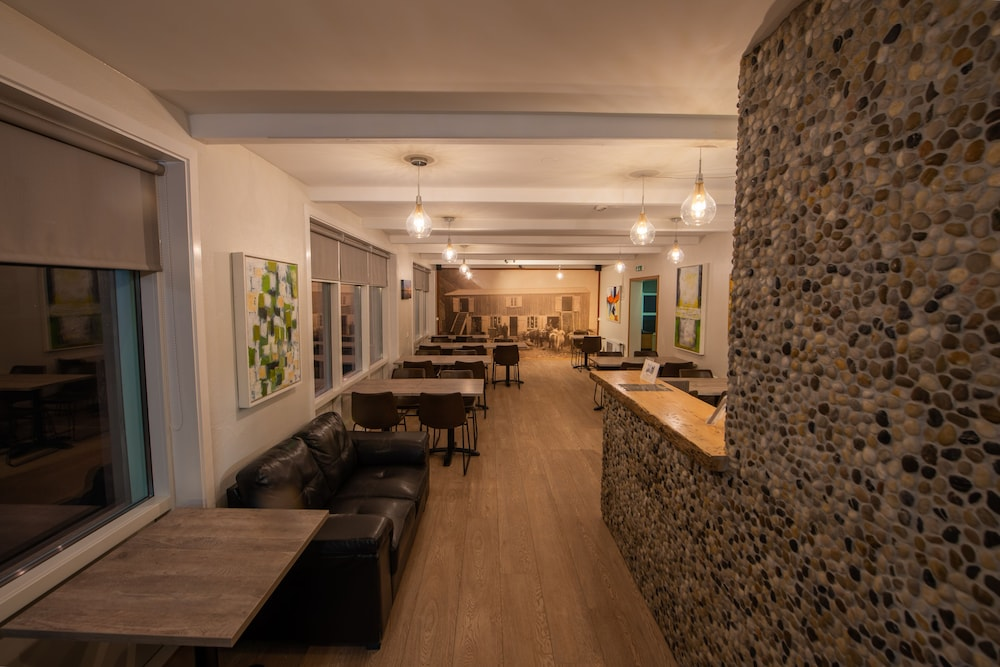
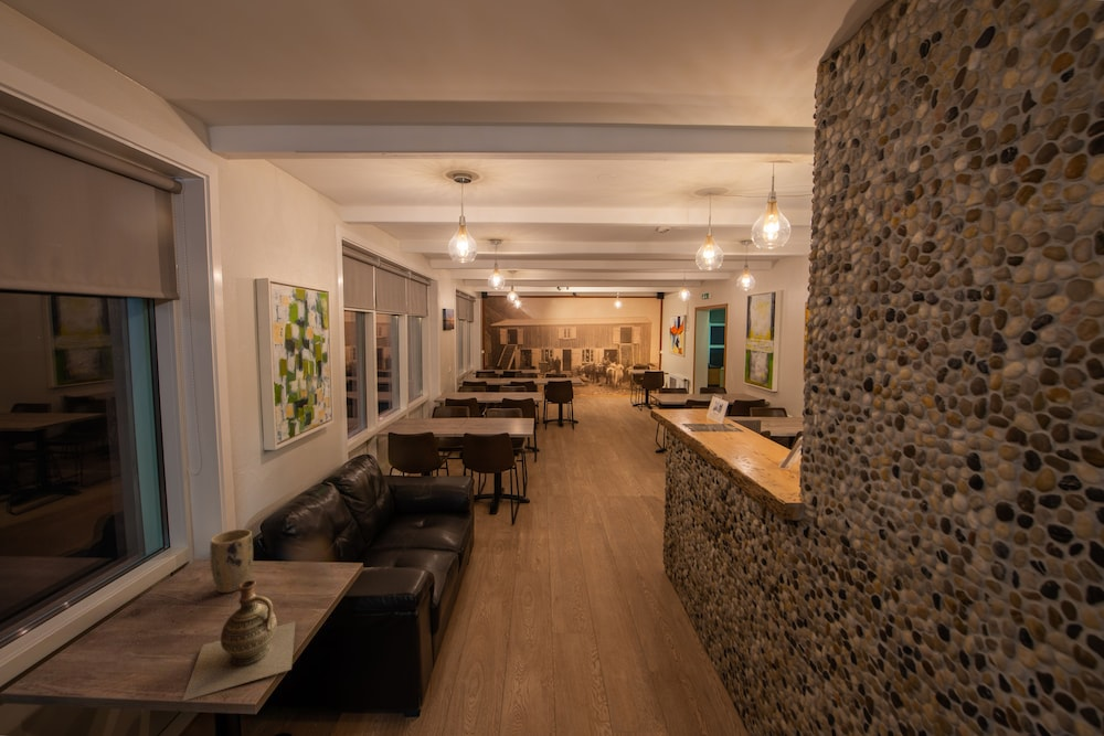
+ plant pot (232, 561)
+ ceramic jug (244, 621)
